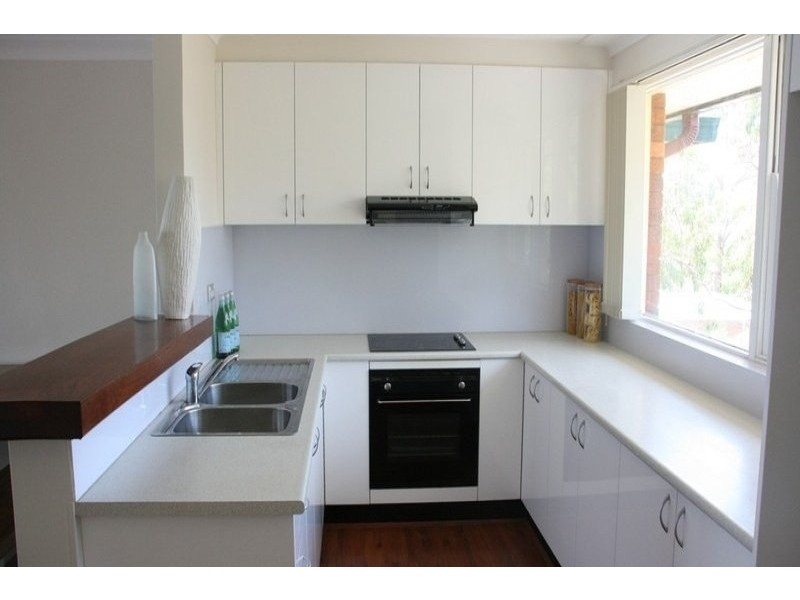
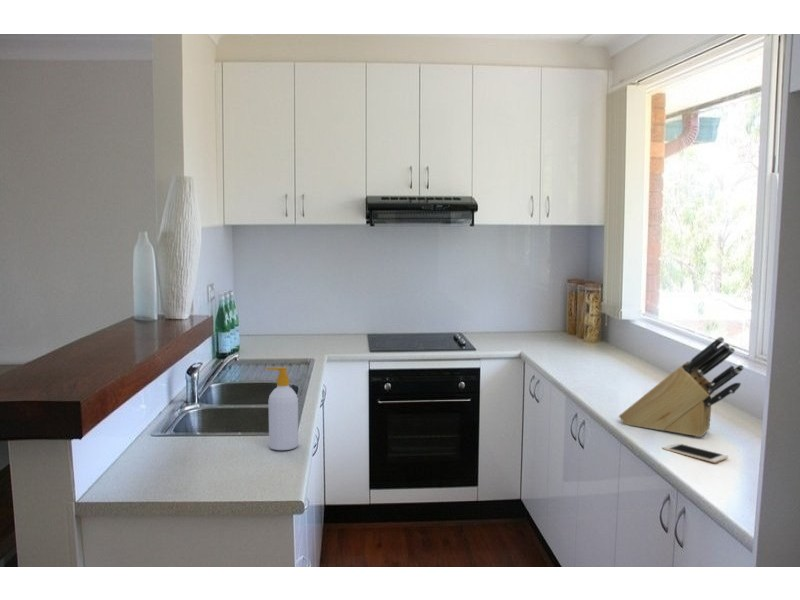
+ cell phone (694, 452)
+ soap bottle (282, 407)
+ knife block (680, 382)
